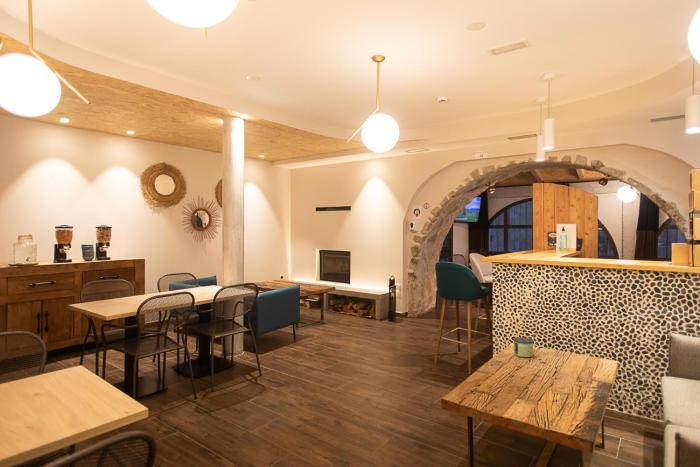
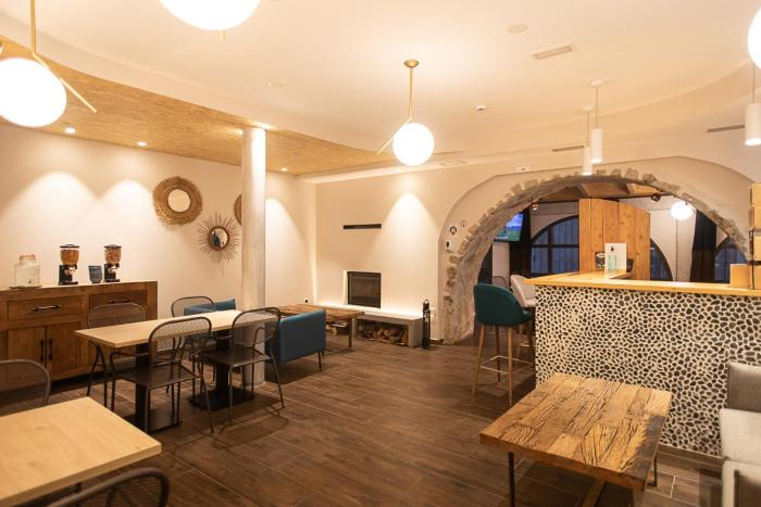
- candle (523, 347)
